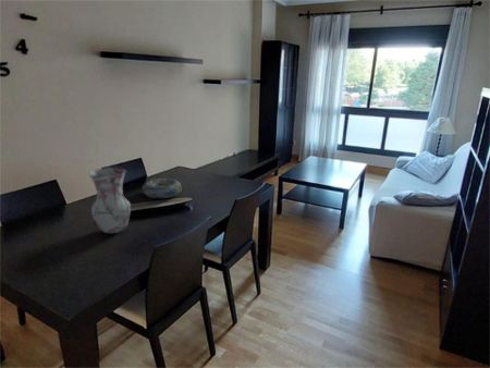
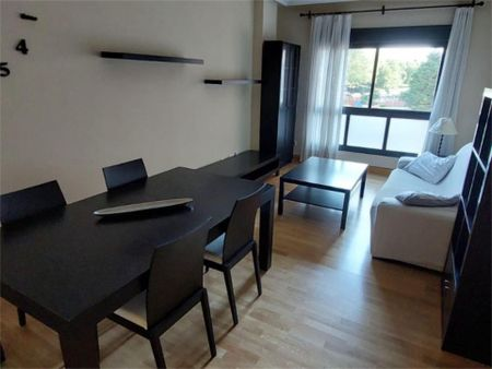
- vase (110, 201)
- decorative bowl (162, 187)
